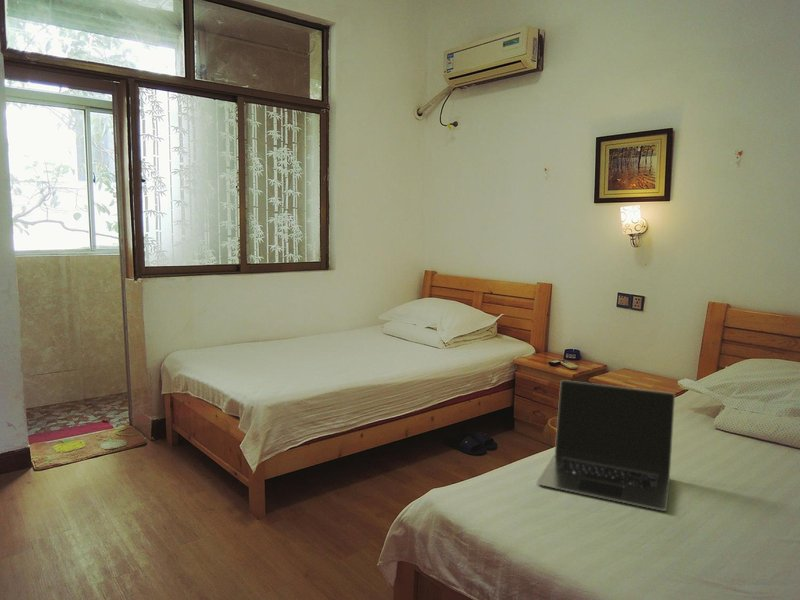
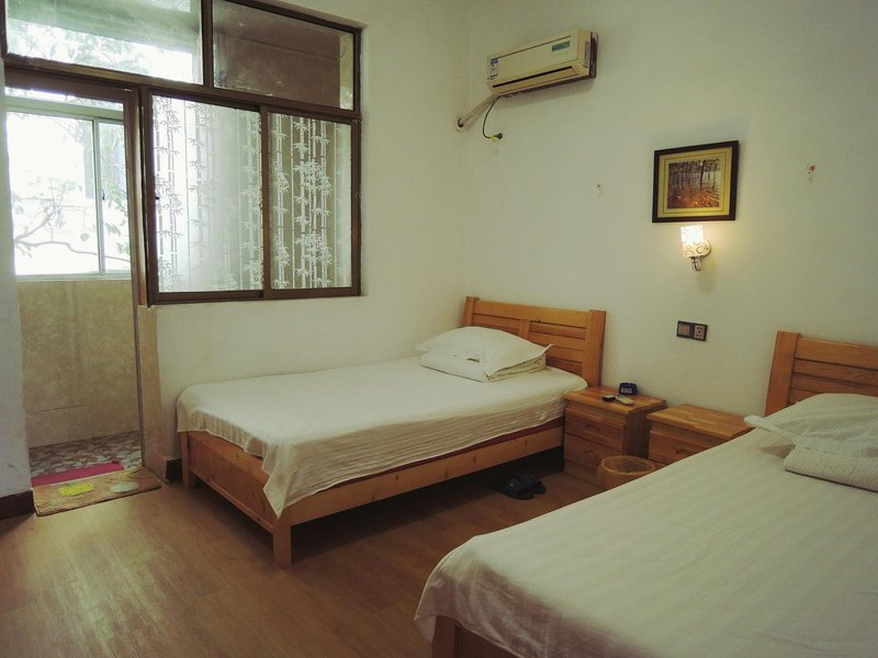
- laptop (607, 437)
